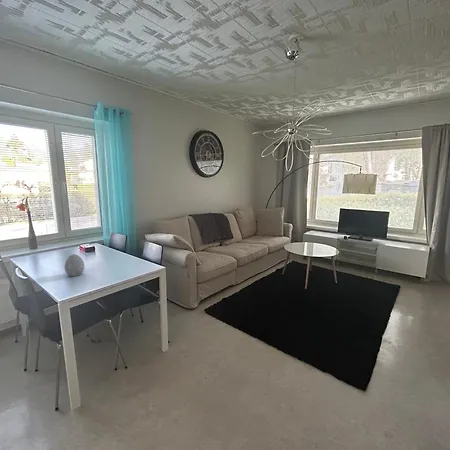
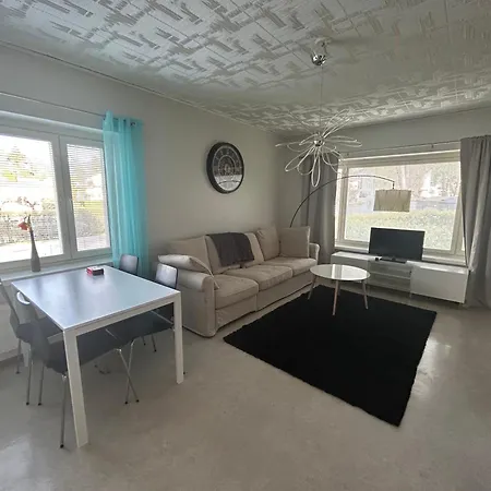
- decorative egg (74, 264)
